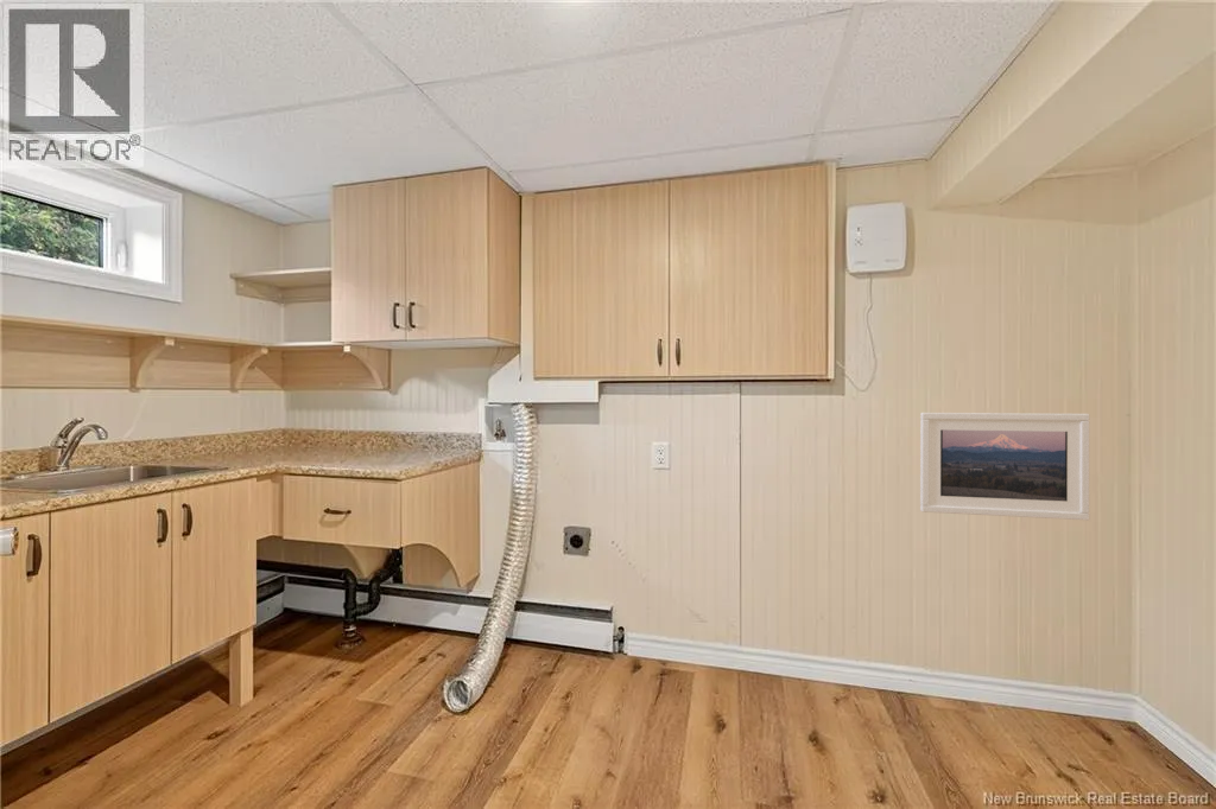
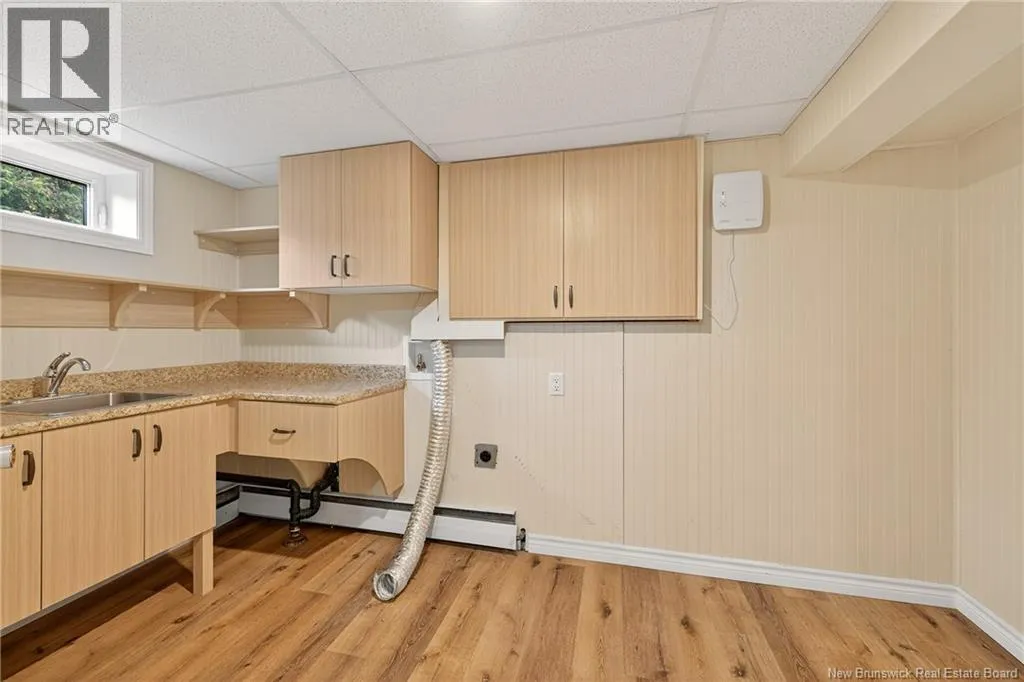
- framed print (1001, 464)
